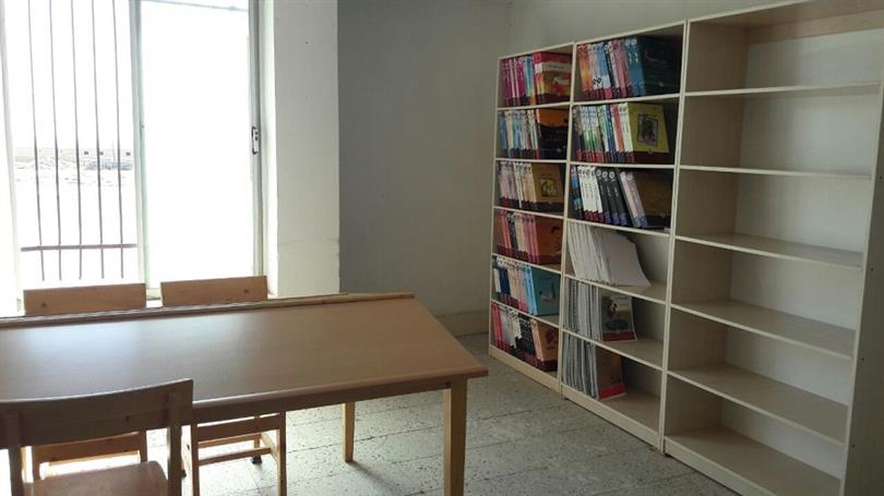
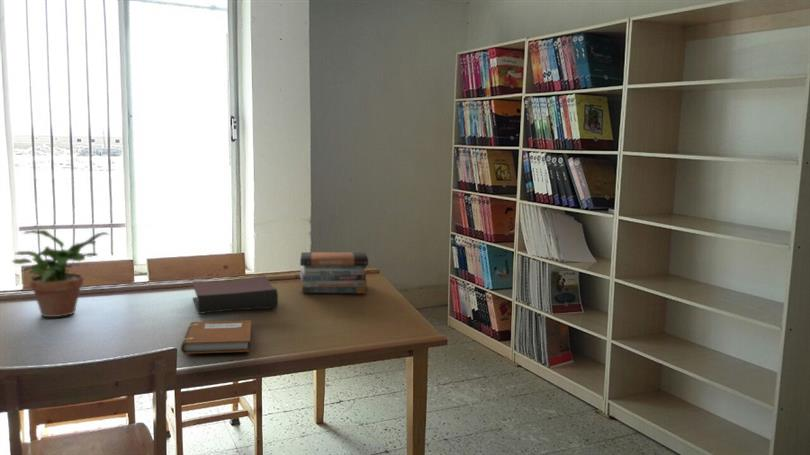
+ book stack (333, 272)
+ notebook (218, 335)
+ hardback book (234, 293)
+ potted plant (64, 269)
